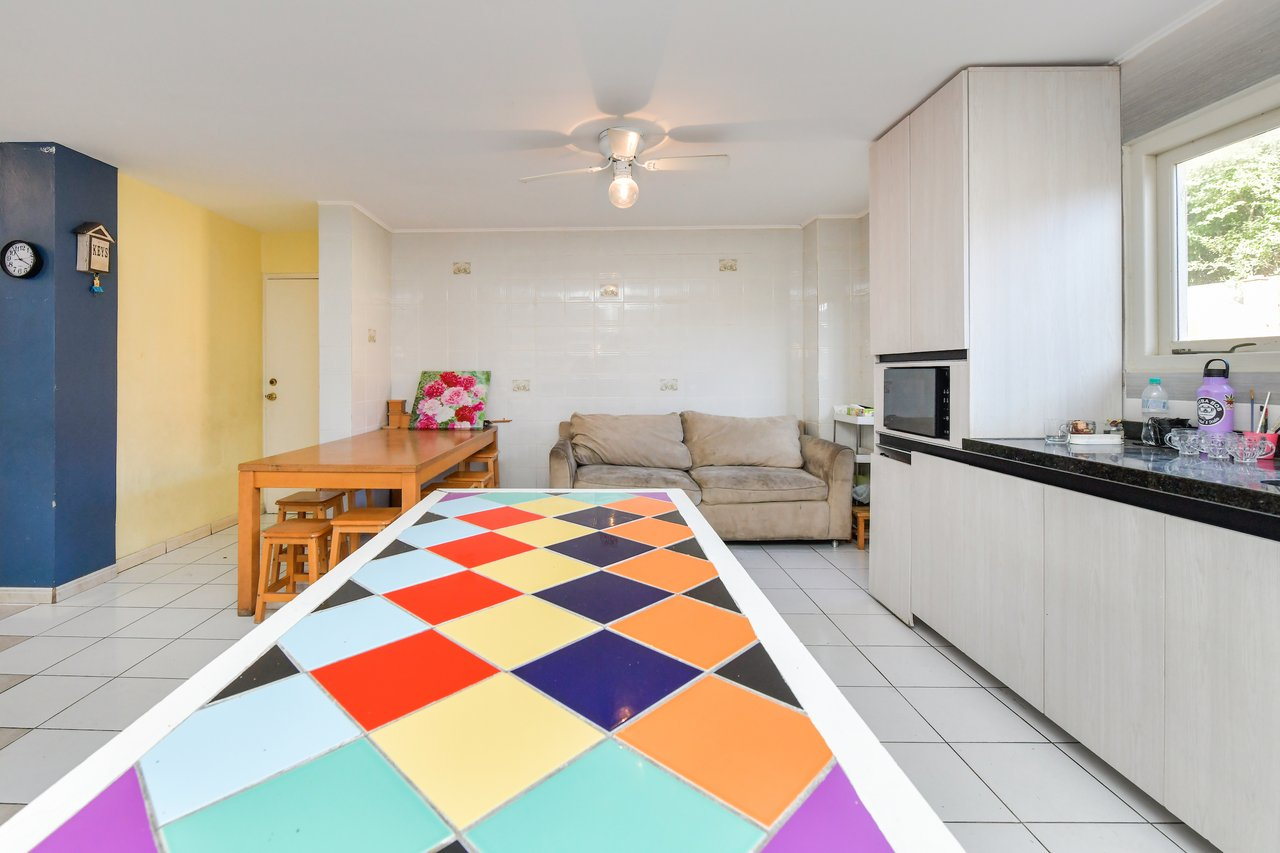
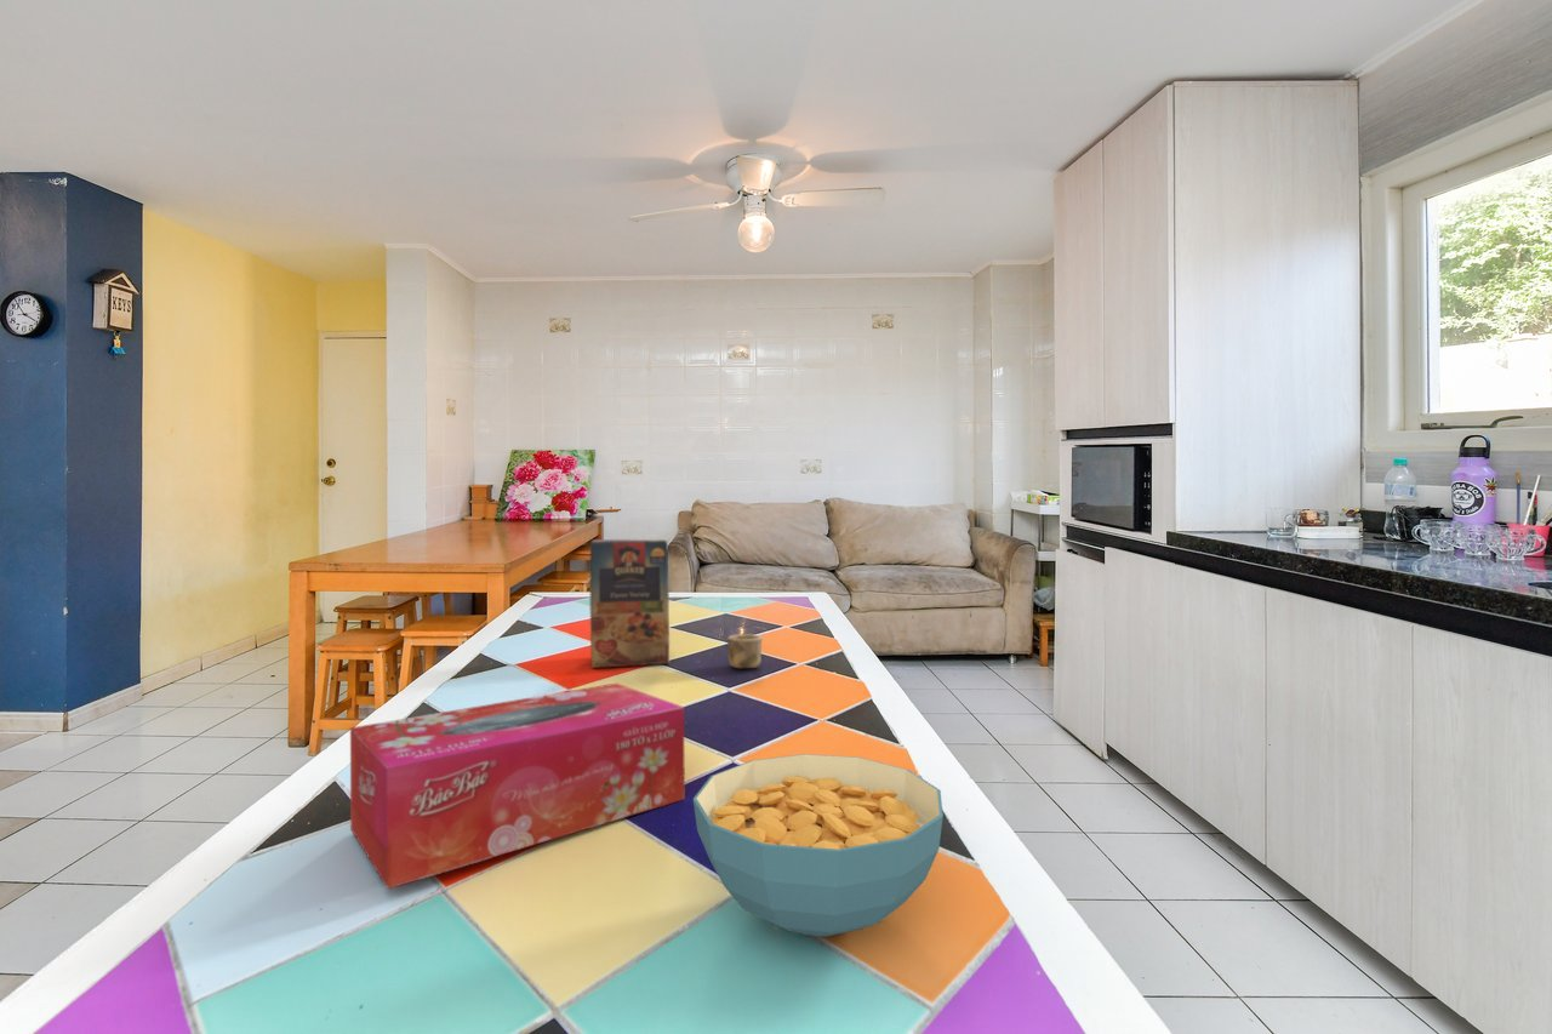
+ tissue box (525, 765)
+ cereal box (668, 600)
+ cereal bowl (818, 855)
